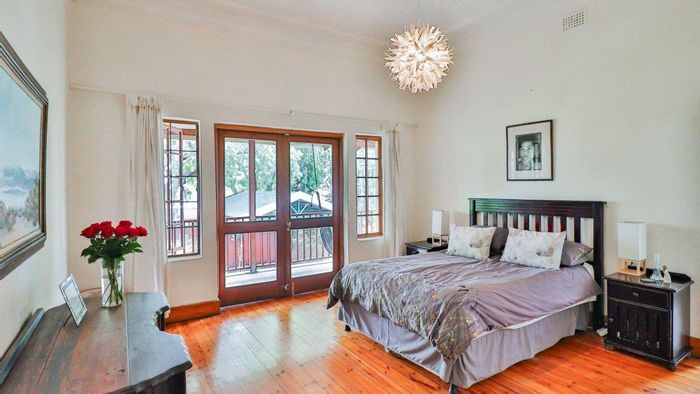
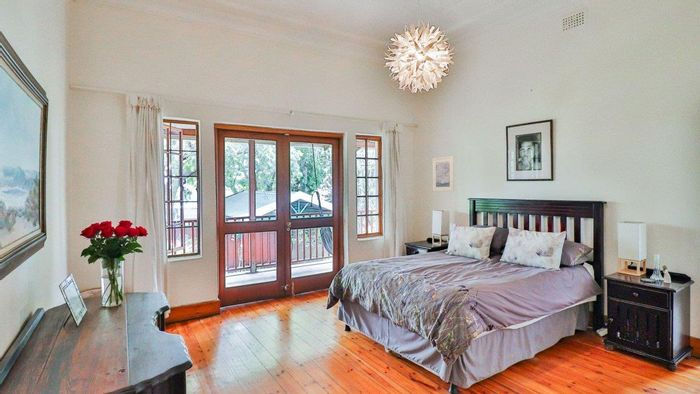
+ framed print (442, 174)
